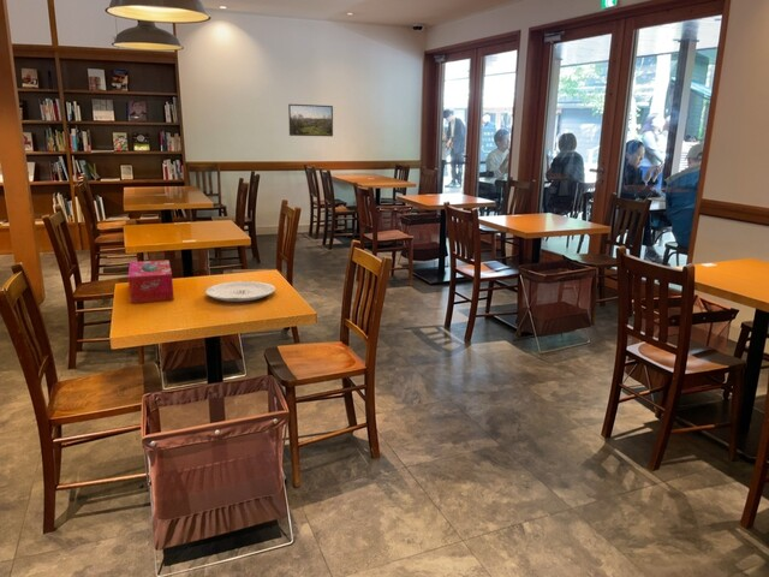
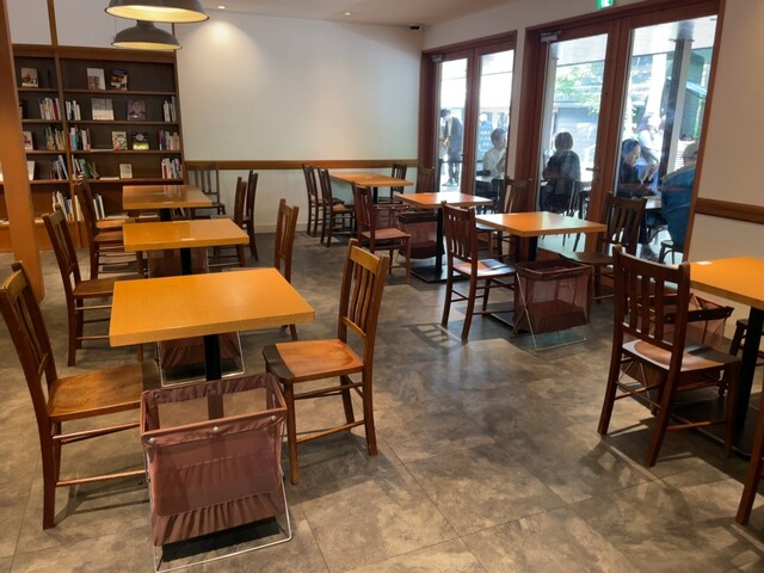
- plate (240, 292)
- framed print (311, 120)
- tissue box (150, 279)
